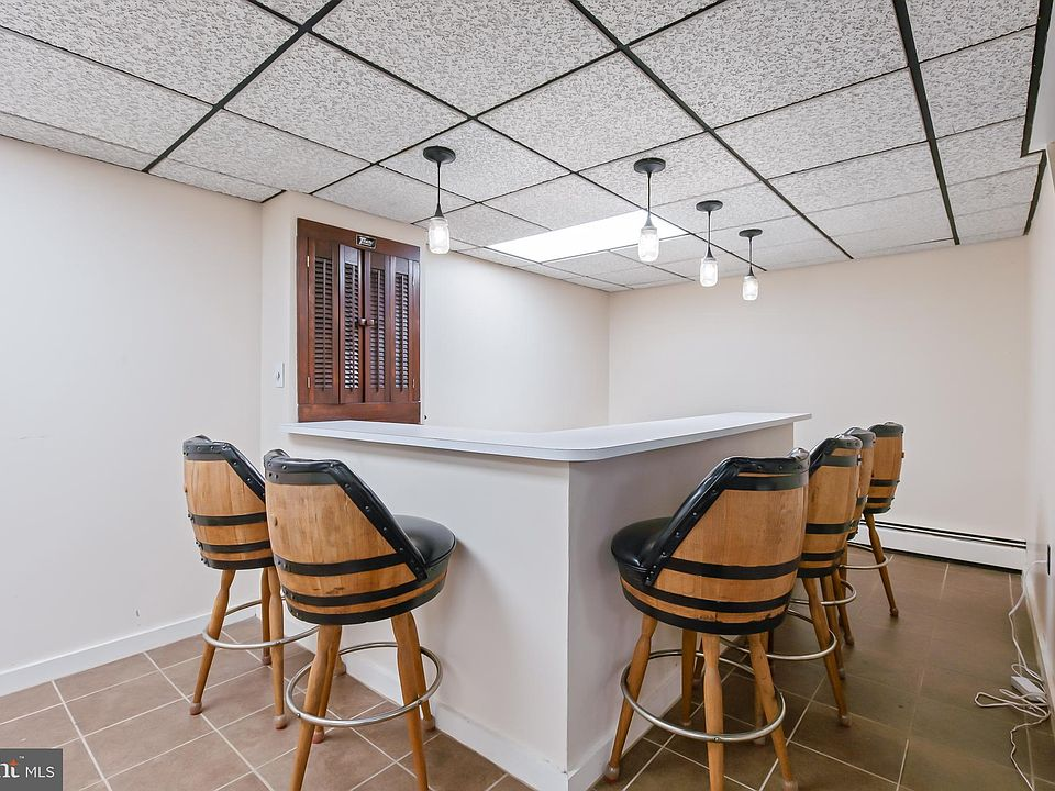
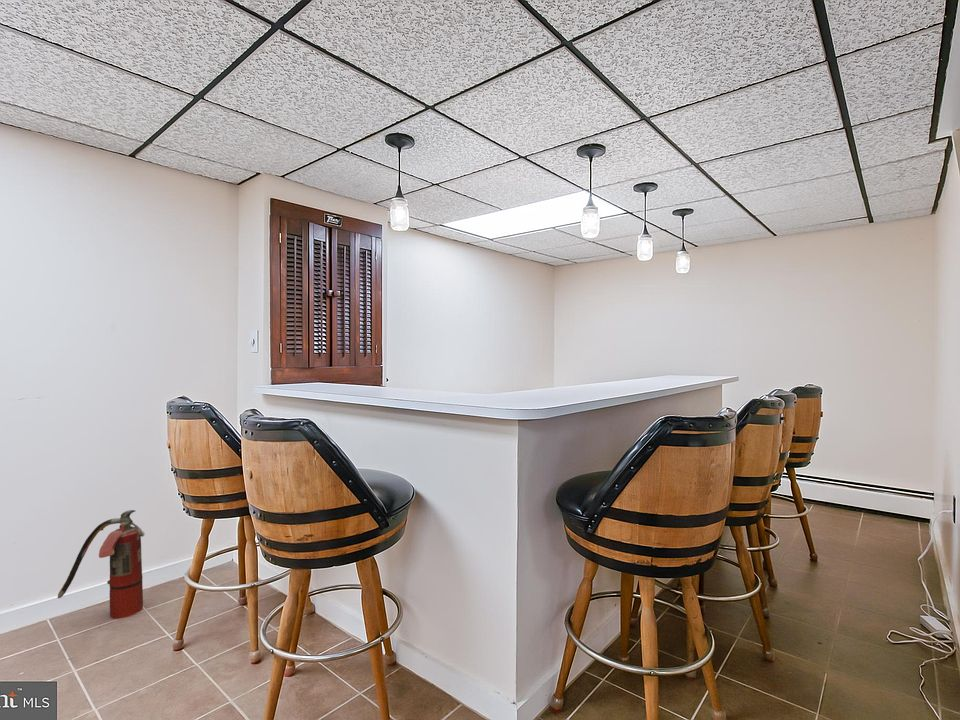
+ fire extinguisher (110, 568)
